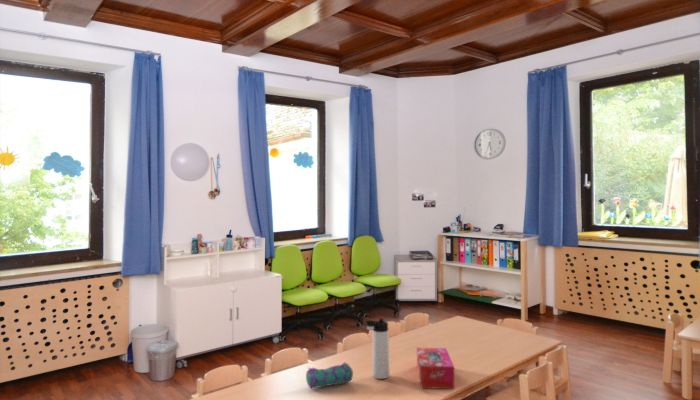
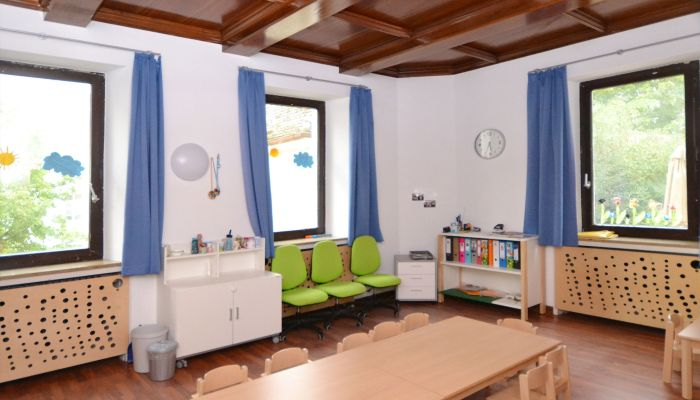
- thermos bottle (377, 348)
- pencil case (329, 374)
- tissue box (434, 366)
